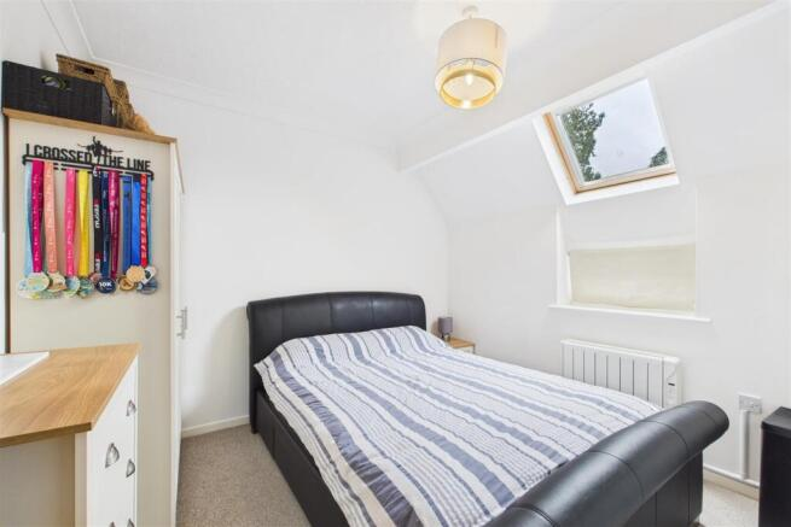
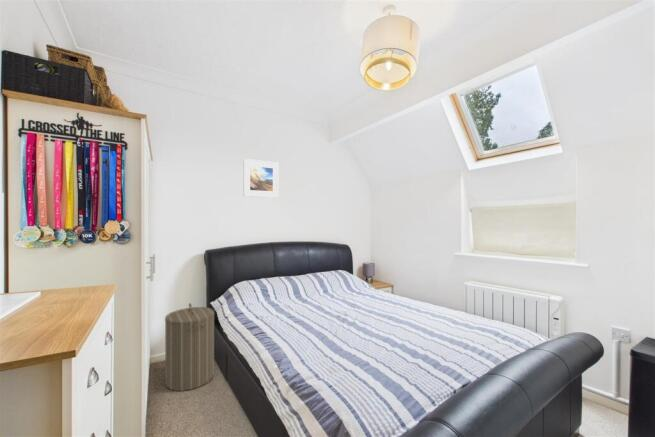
+ laundry hamper (190, 341)
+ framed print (261, 178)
